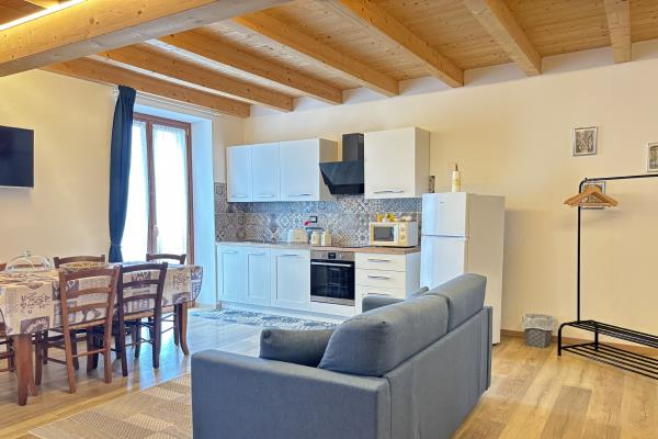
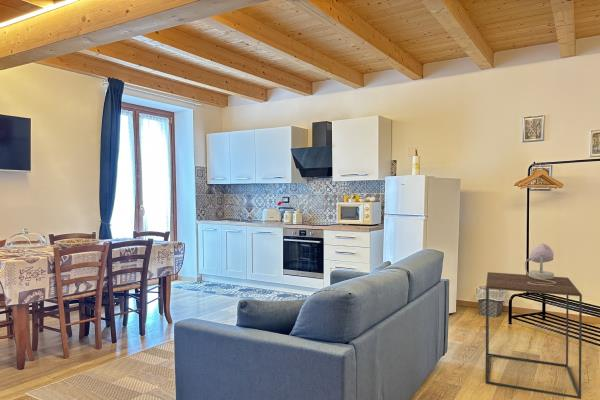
+ table lamp (539, 262)
+ side table (523, 358)
